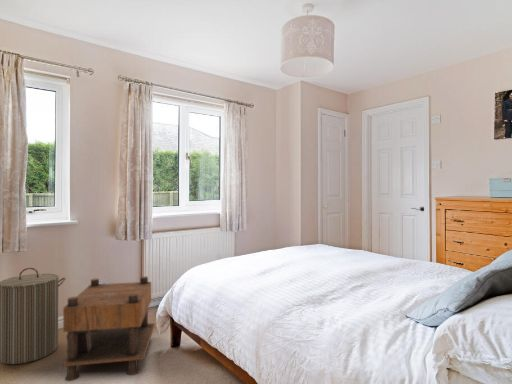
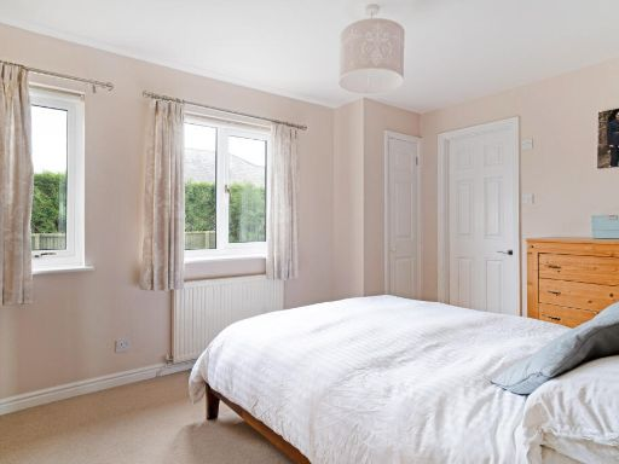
- nightstand (113, 321)
- laundry hamper (29, 309)
